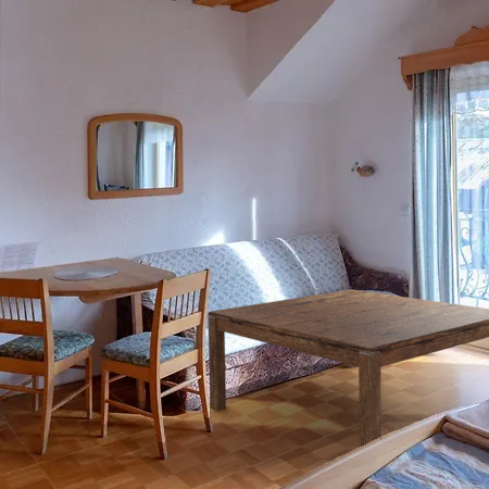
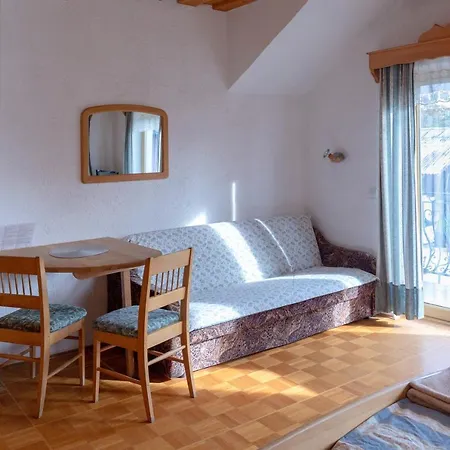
- coffee table (358, 362)
